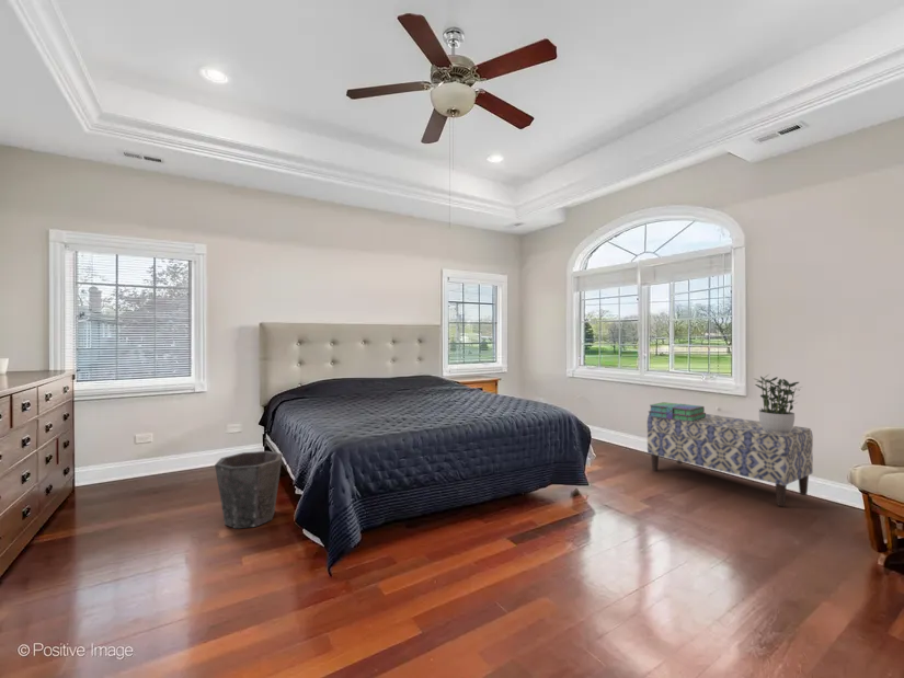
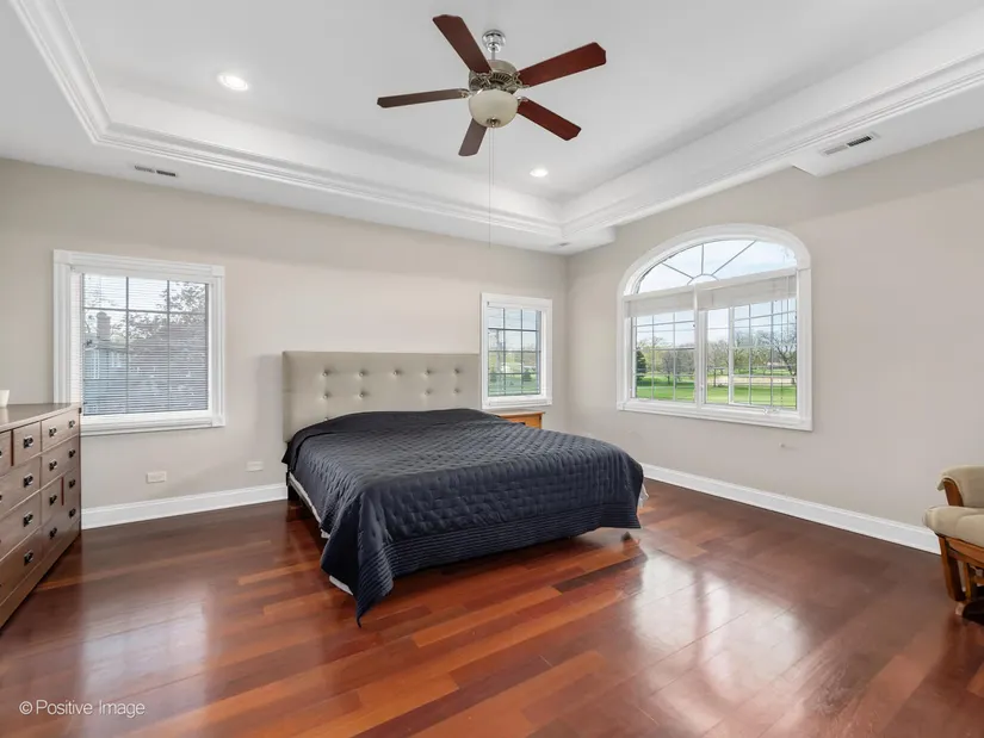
- bench (722, 451)
- stack of books (676, 411)
- potted plant (776, 402)
- waste bin (250, 489)
